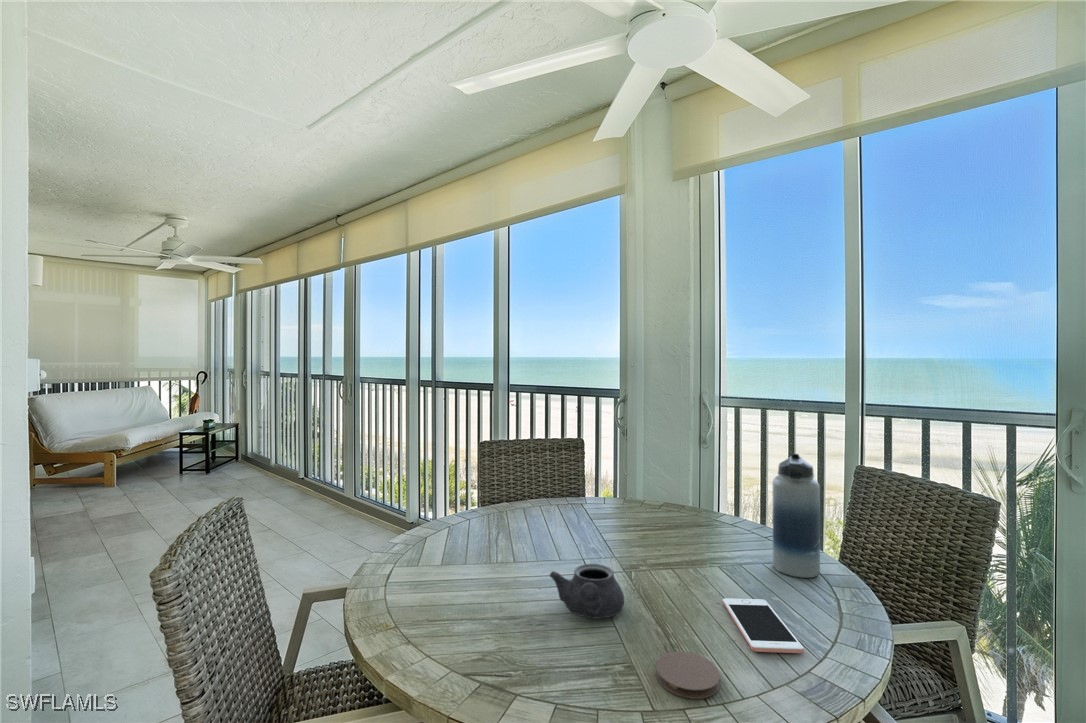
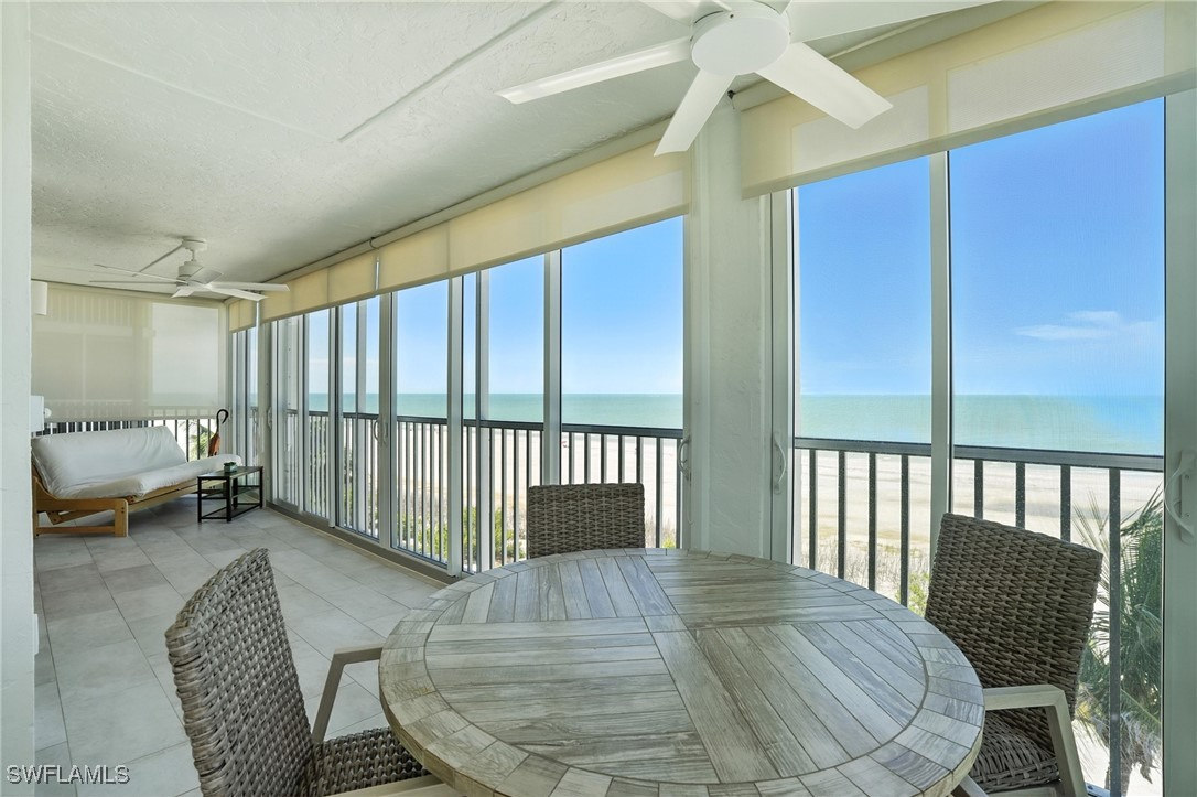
- teapot (588, 591)
- cell phone (759, 623)
- water bottle (794, 512)
- coaster (687, 673)
